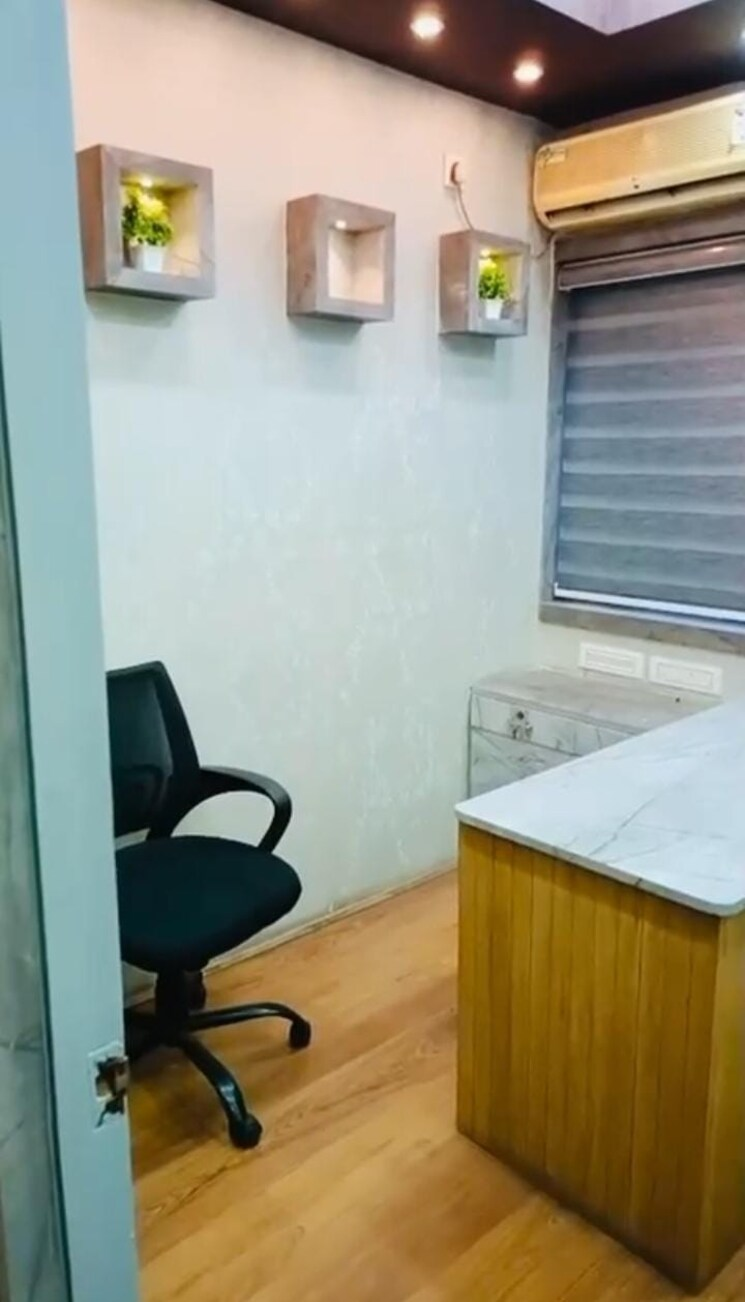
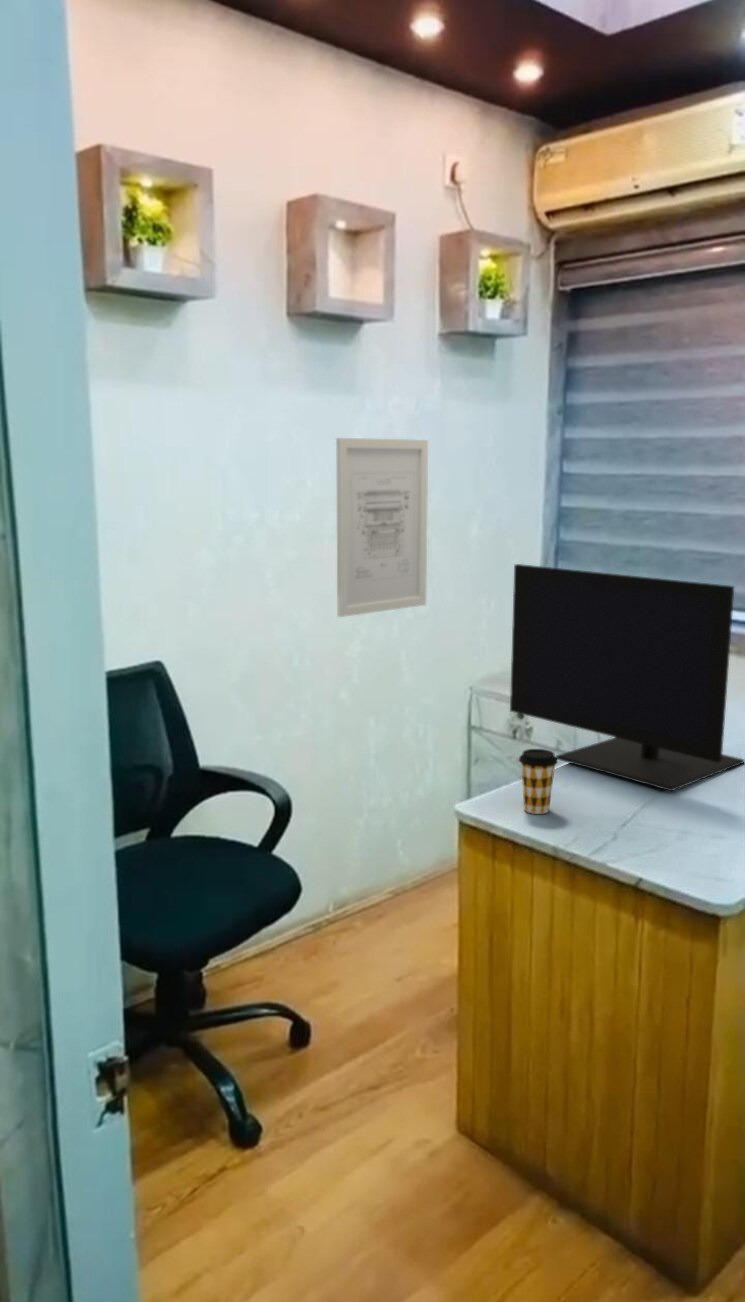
+ monitor (648, 666)
+ wall art (383, 526)
+ coffee cup (537, 781)
